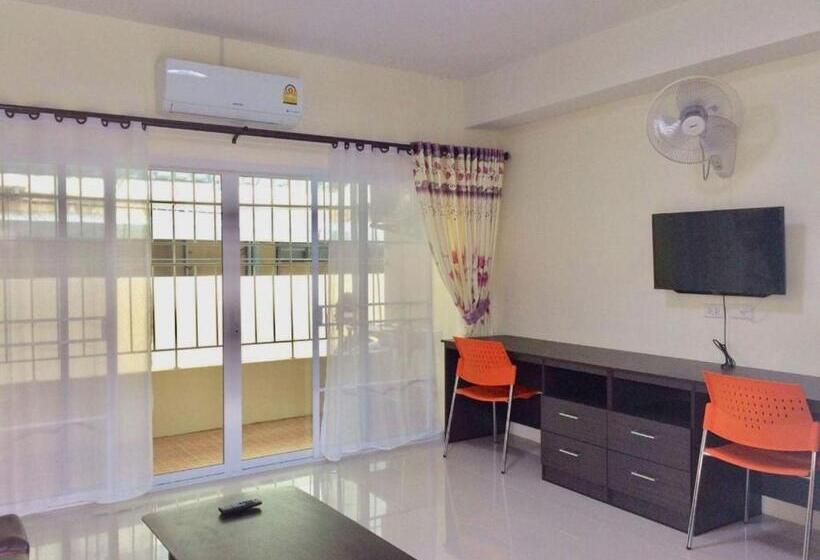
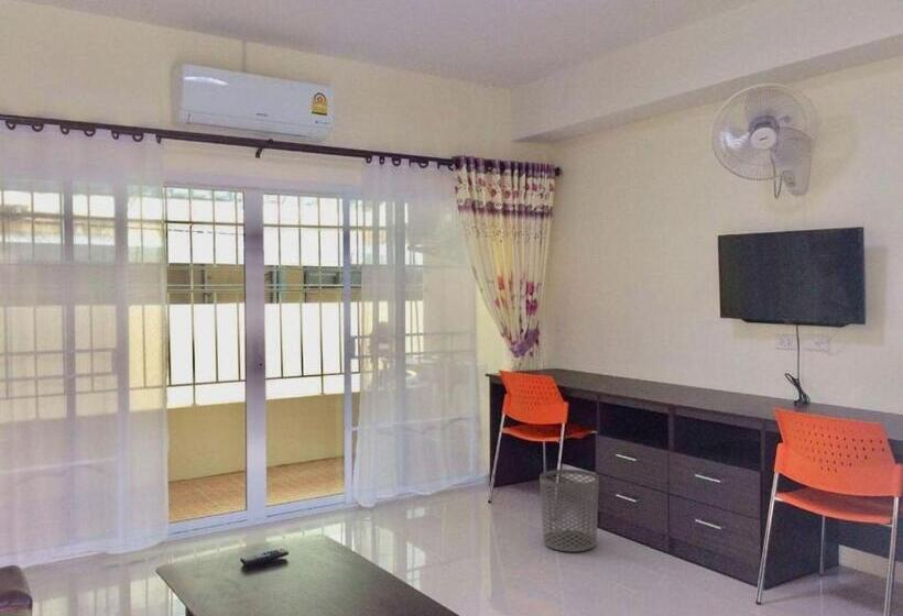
+ waste bin (569, 509)
